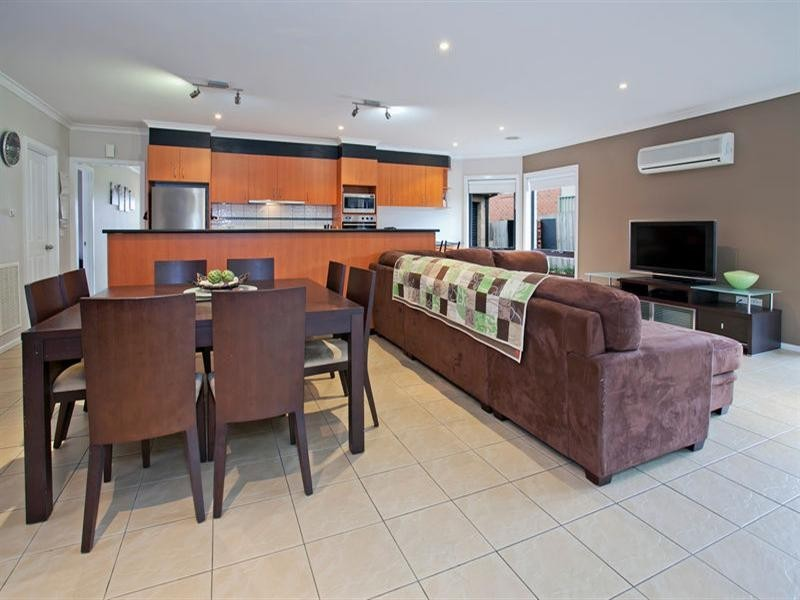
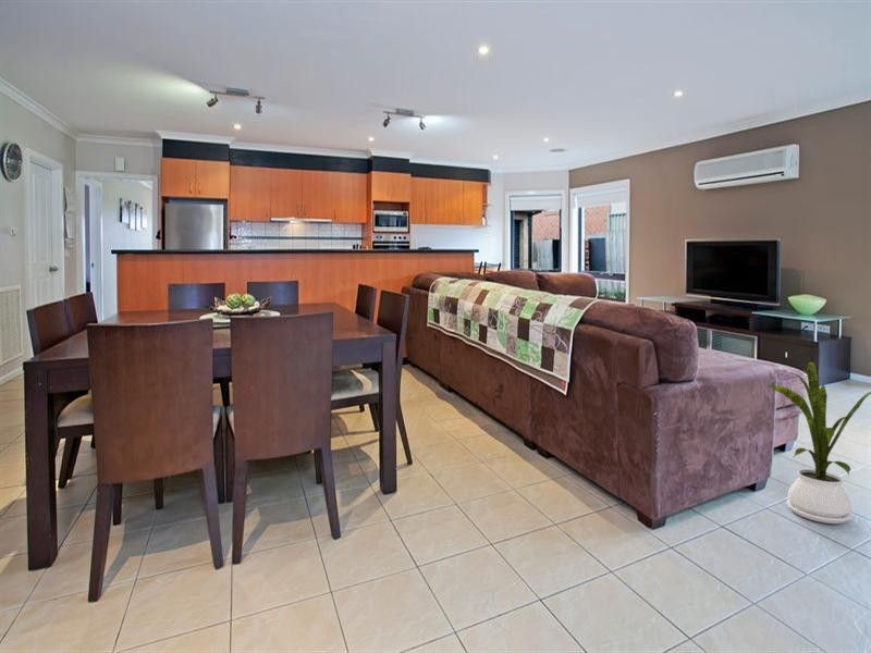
+ house plant (818, 436)
